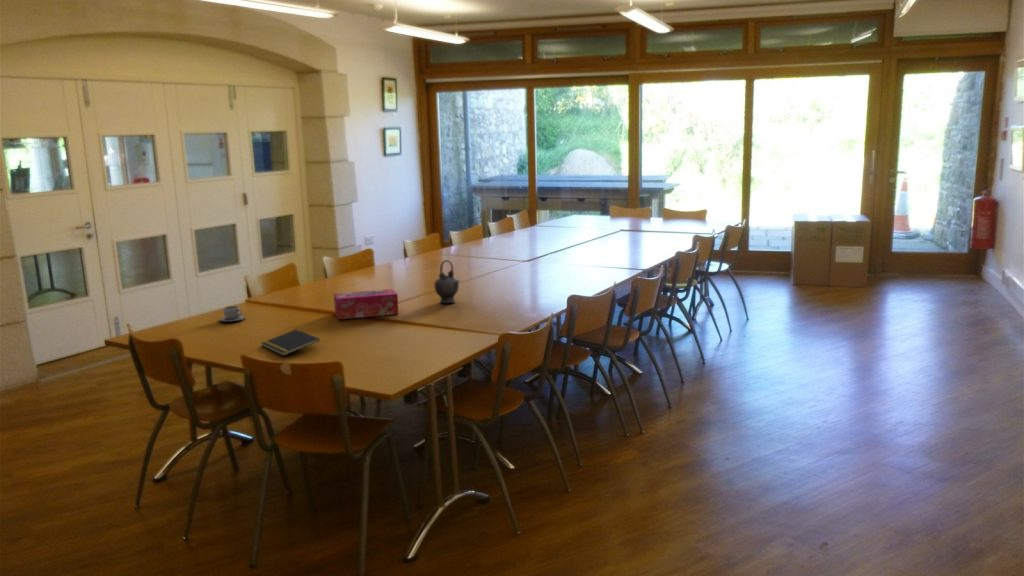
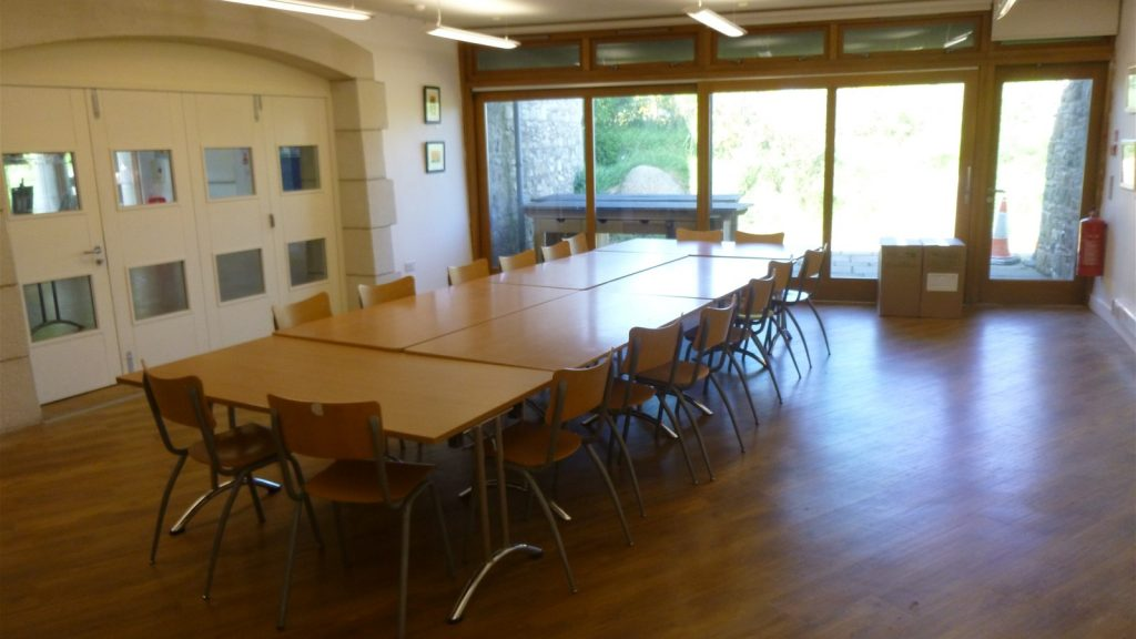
- cup (231, 313)
- teapot (448, 281)
- tissue box (365, 303)
- notepad (290, 342)
